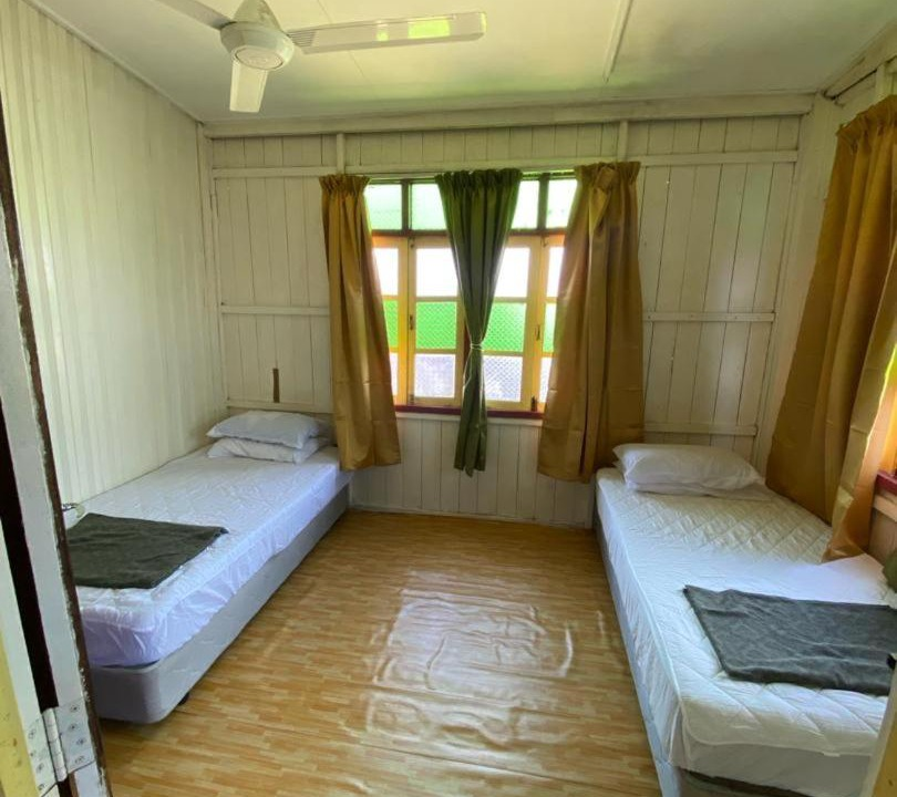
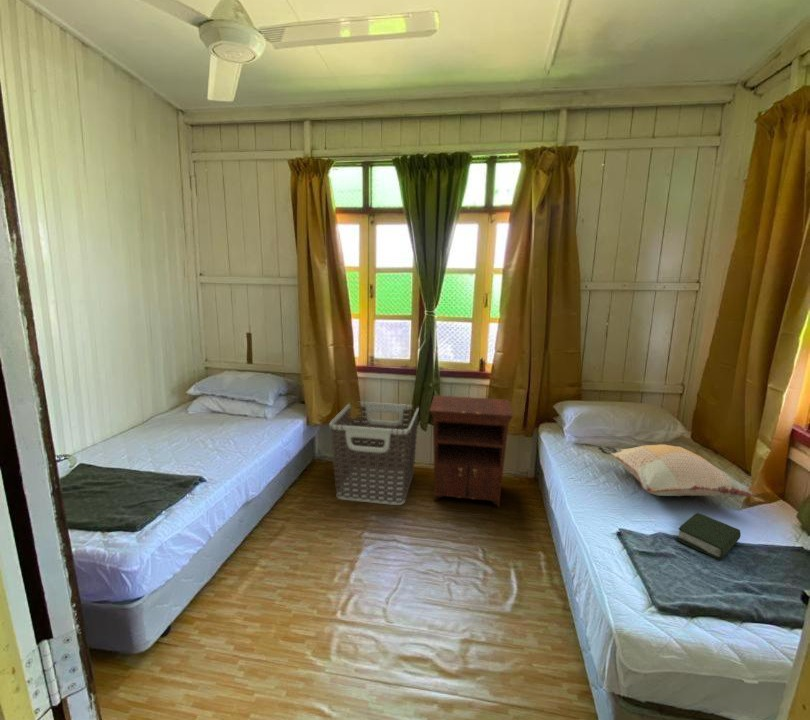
+ clothes hamper (376, 450)
+ book (708, 535)
+ nightstand (468, 449)
+ decorative pillow (666, 468)
